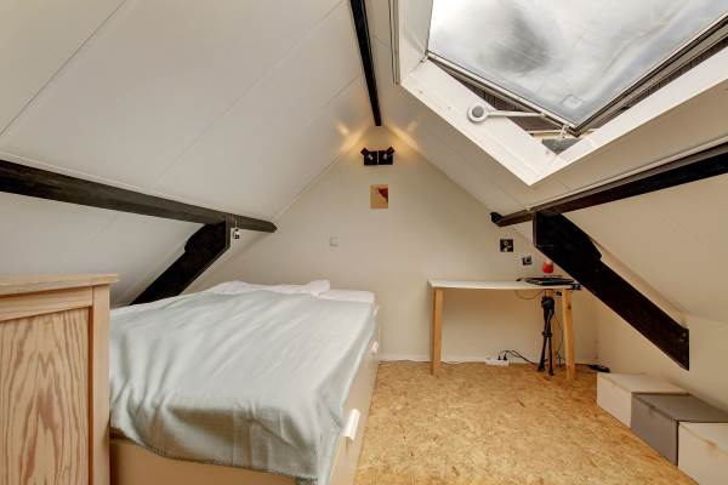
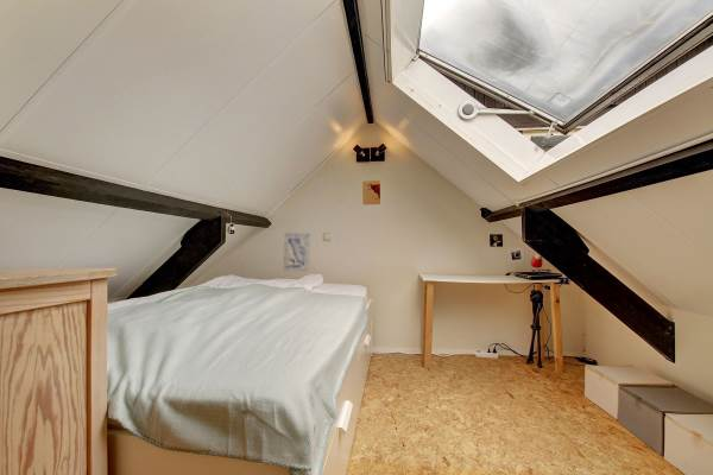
+ wall art (296, 252)
